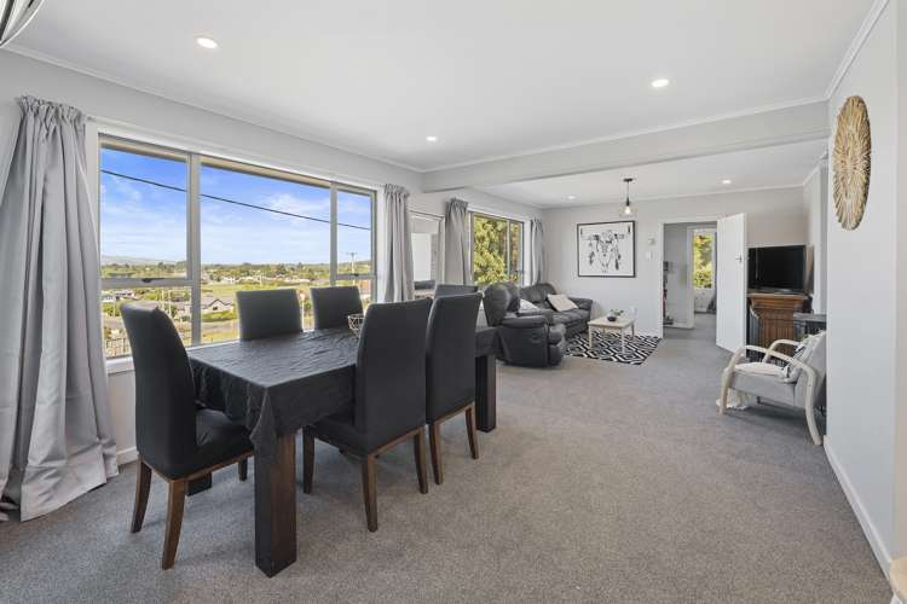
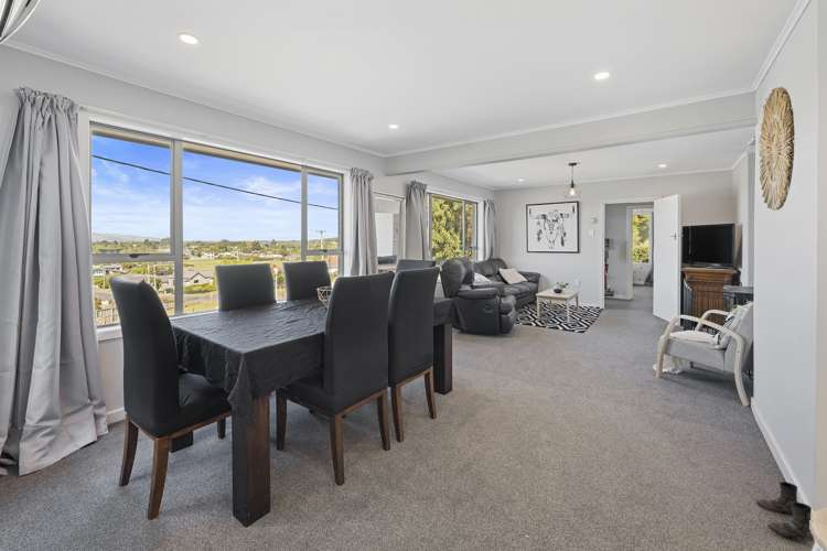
+ boots (783, 507)
